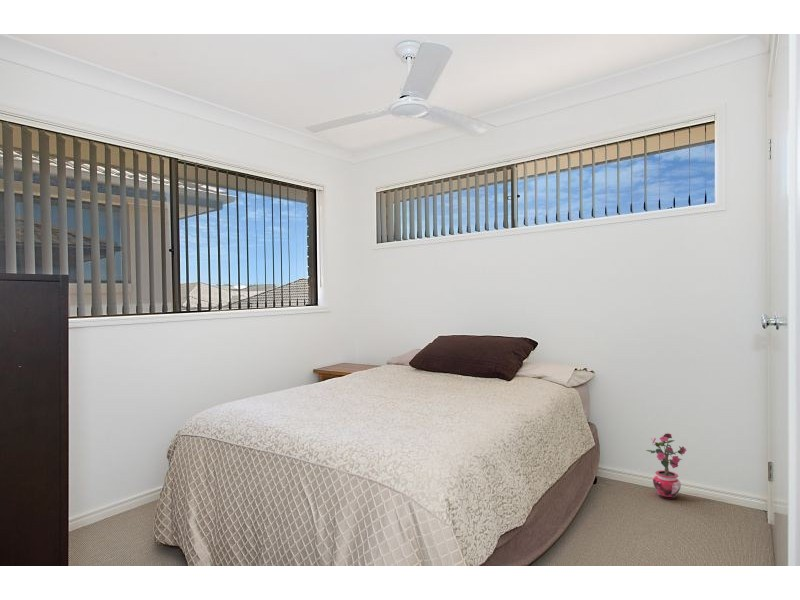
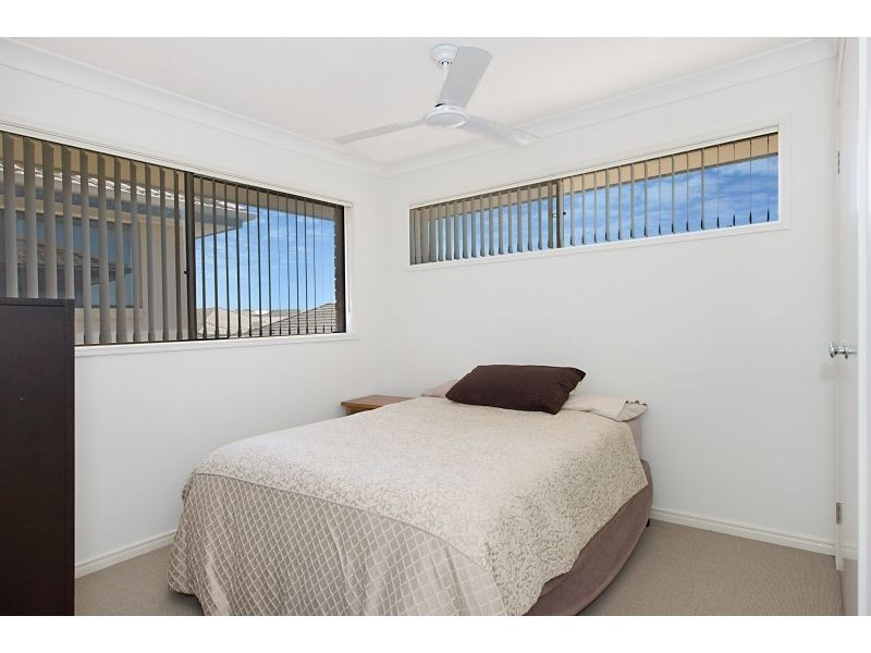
- potted plant (665, 464)
